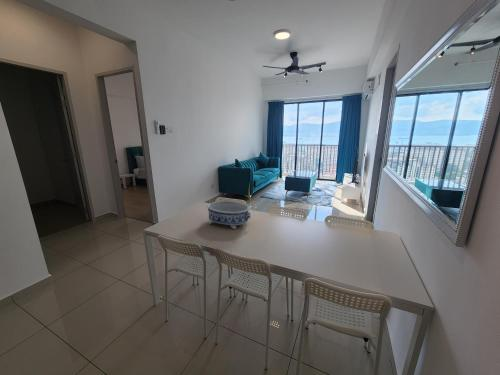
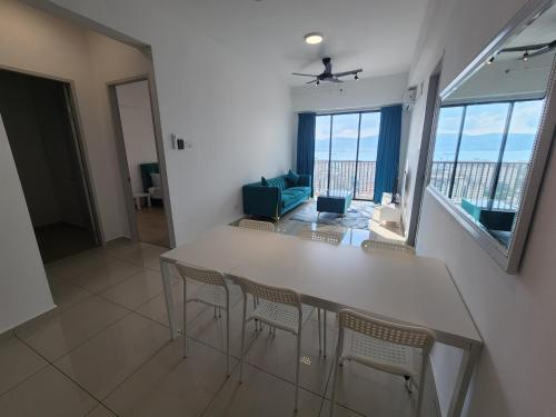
- decorative bowl (228, 213)
